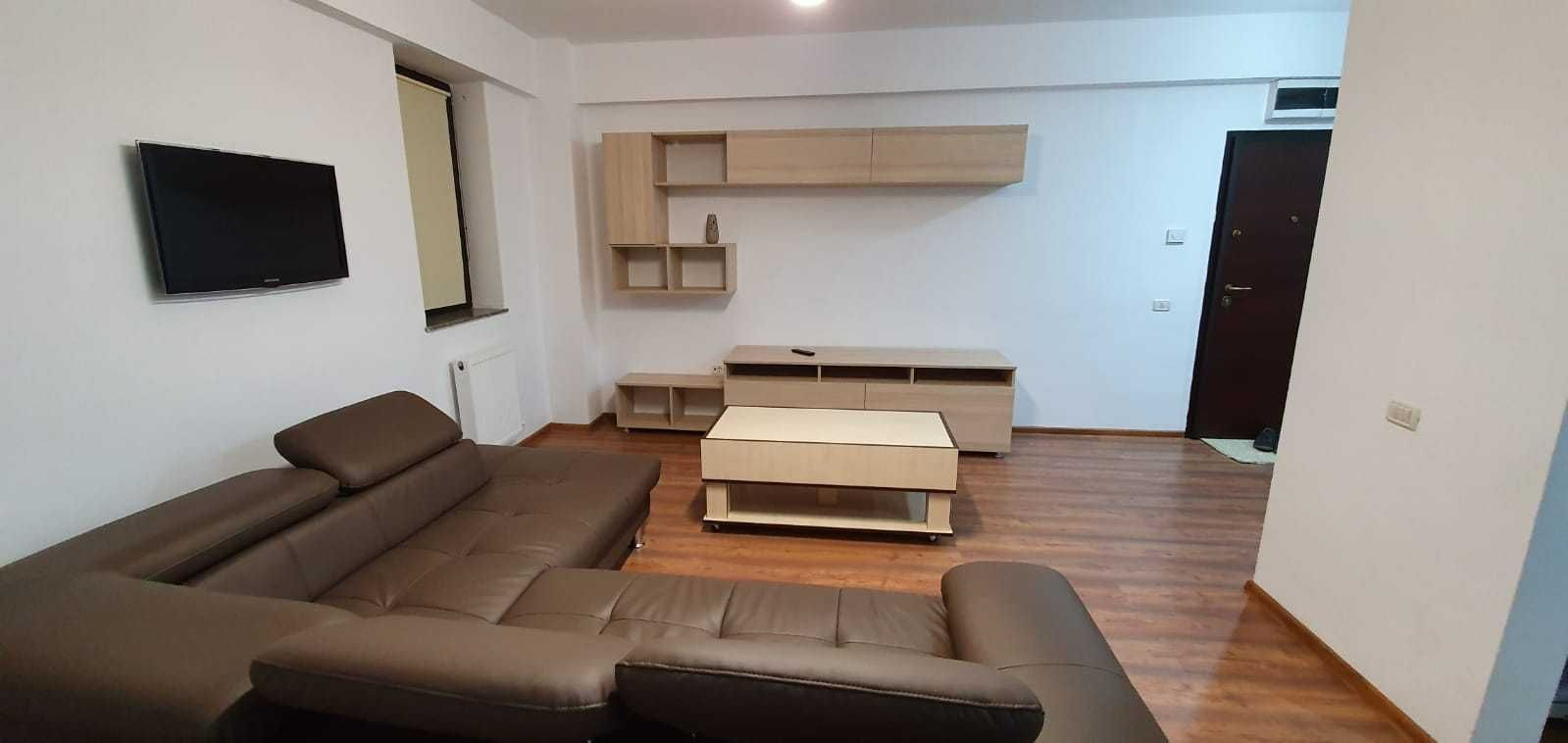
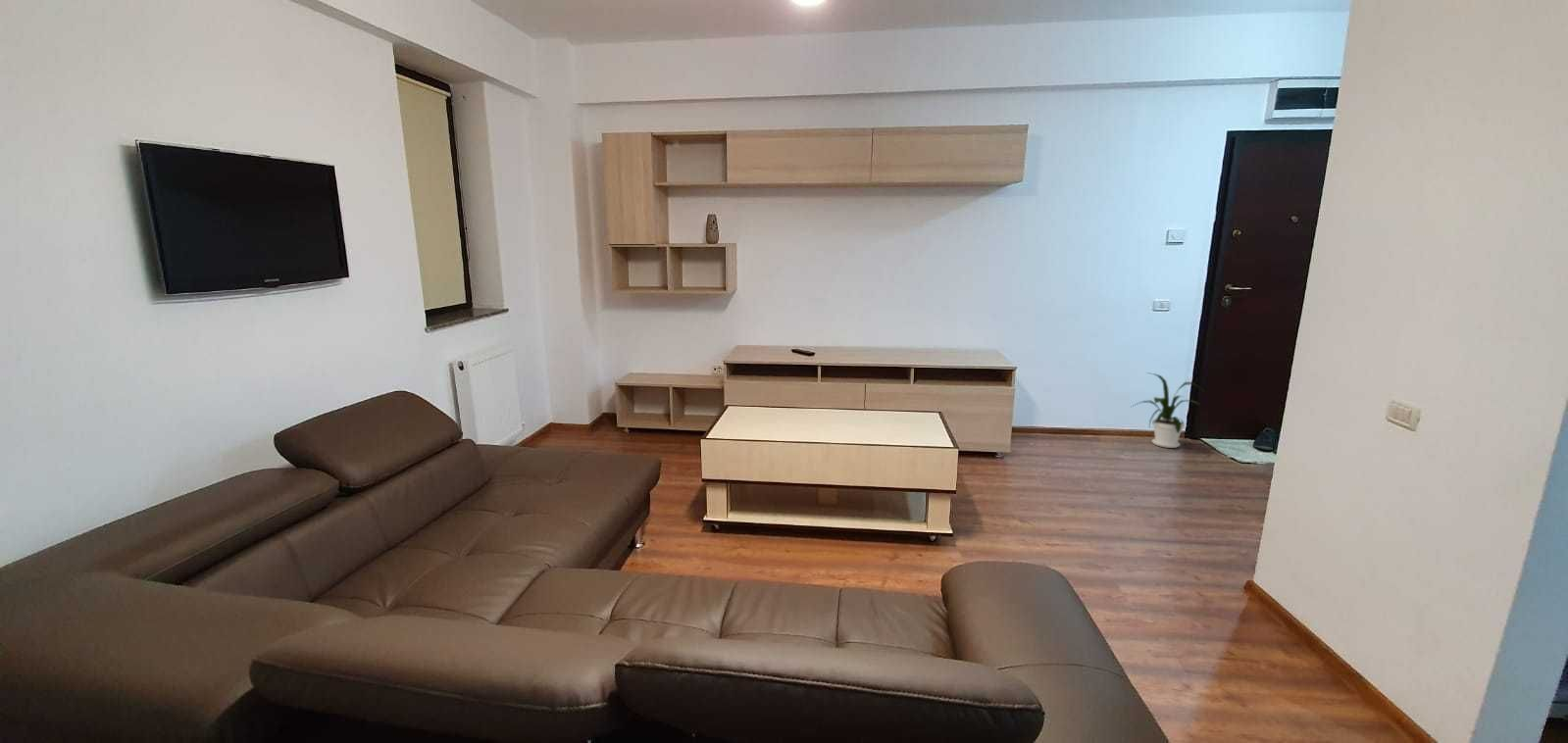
+ house plant (1168, 410)
